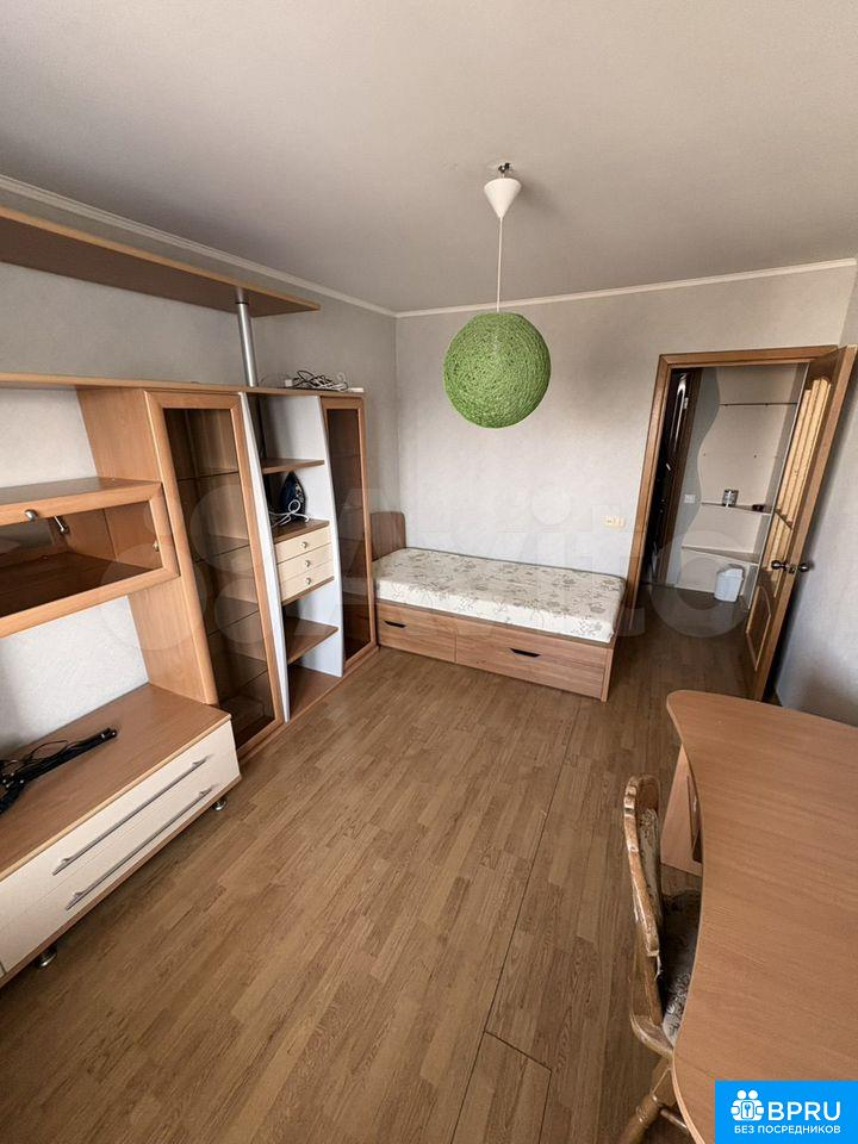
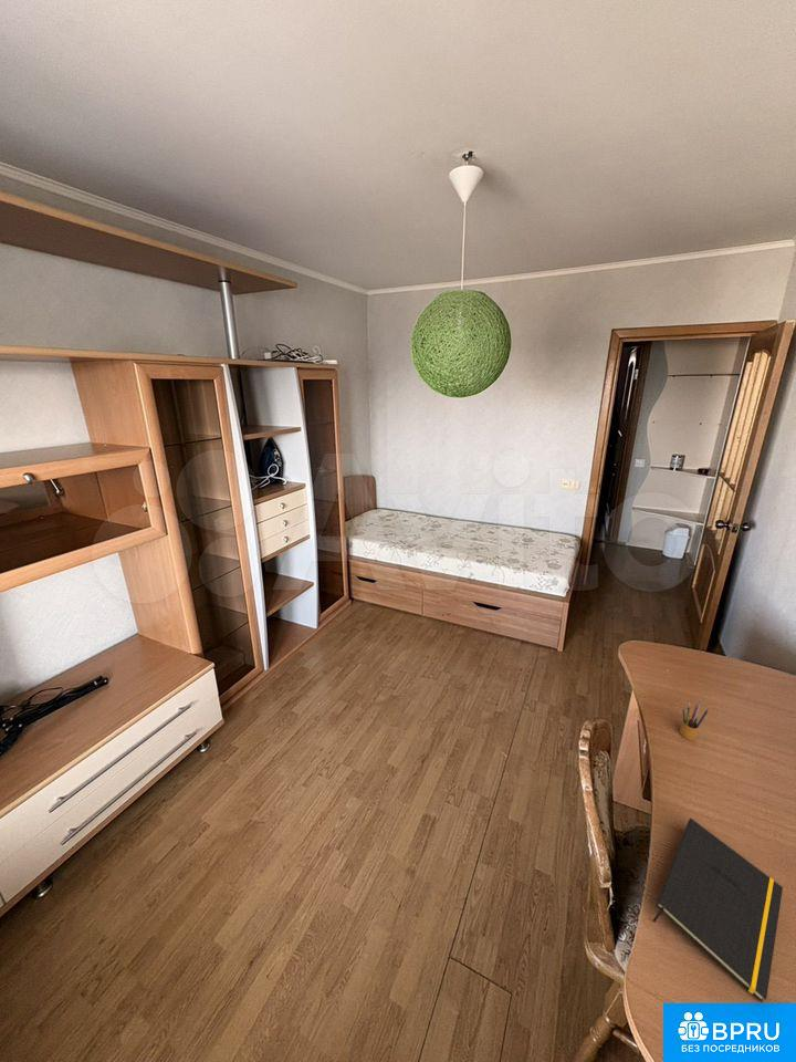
+ notepad (721, 896)
+ pencil box (692, 721)
